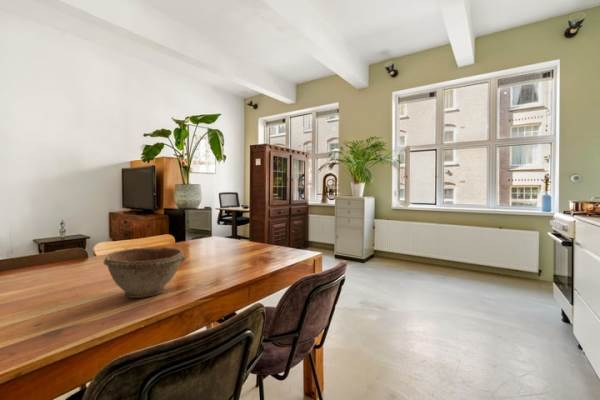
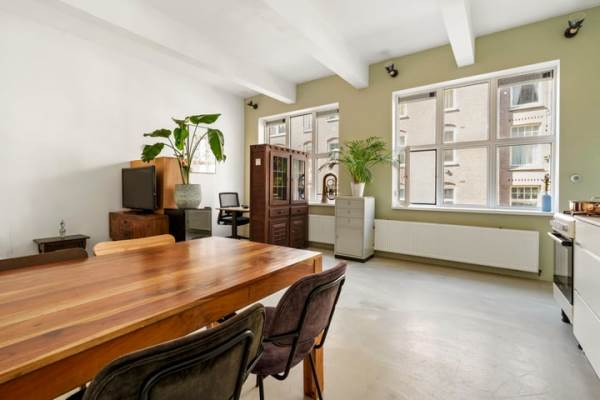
- bowl (147, 271)
